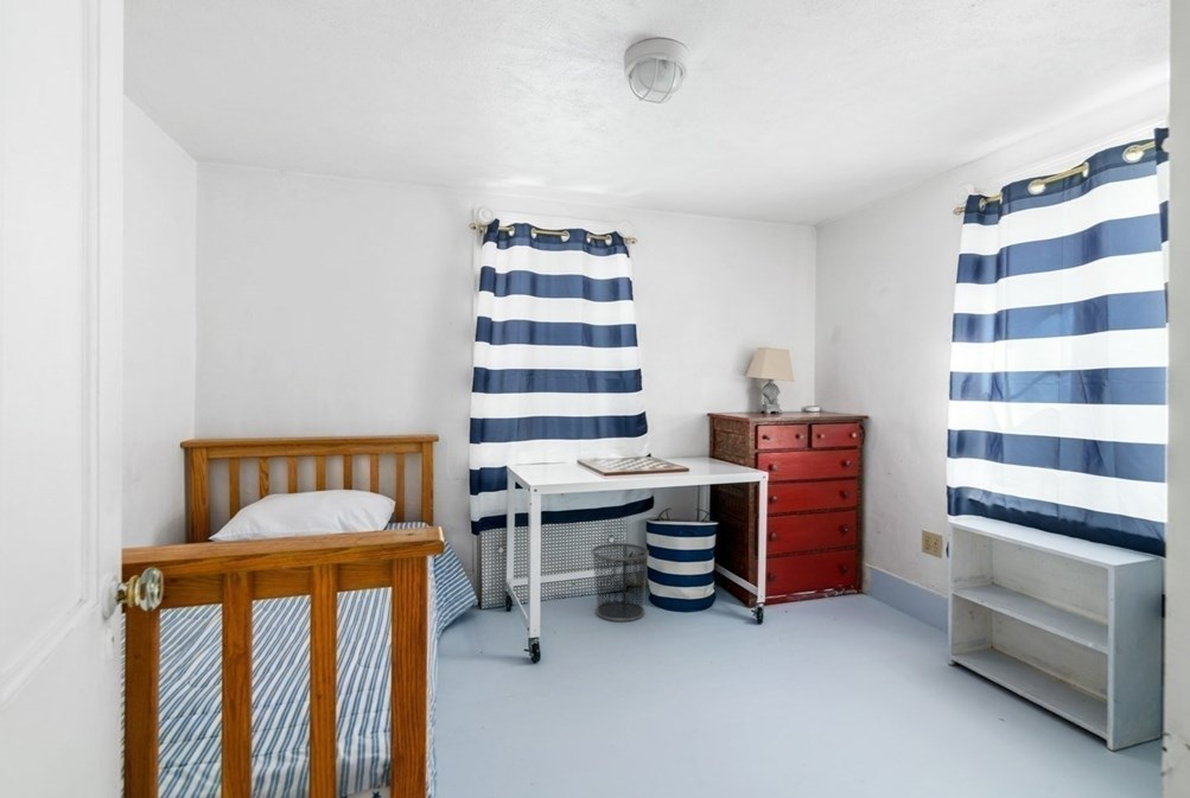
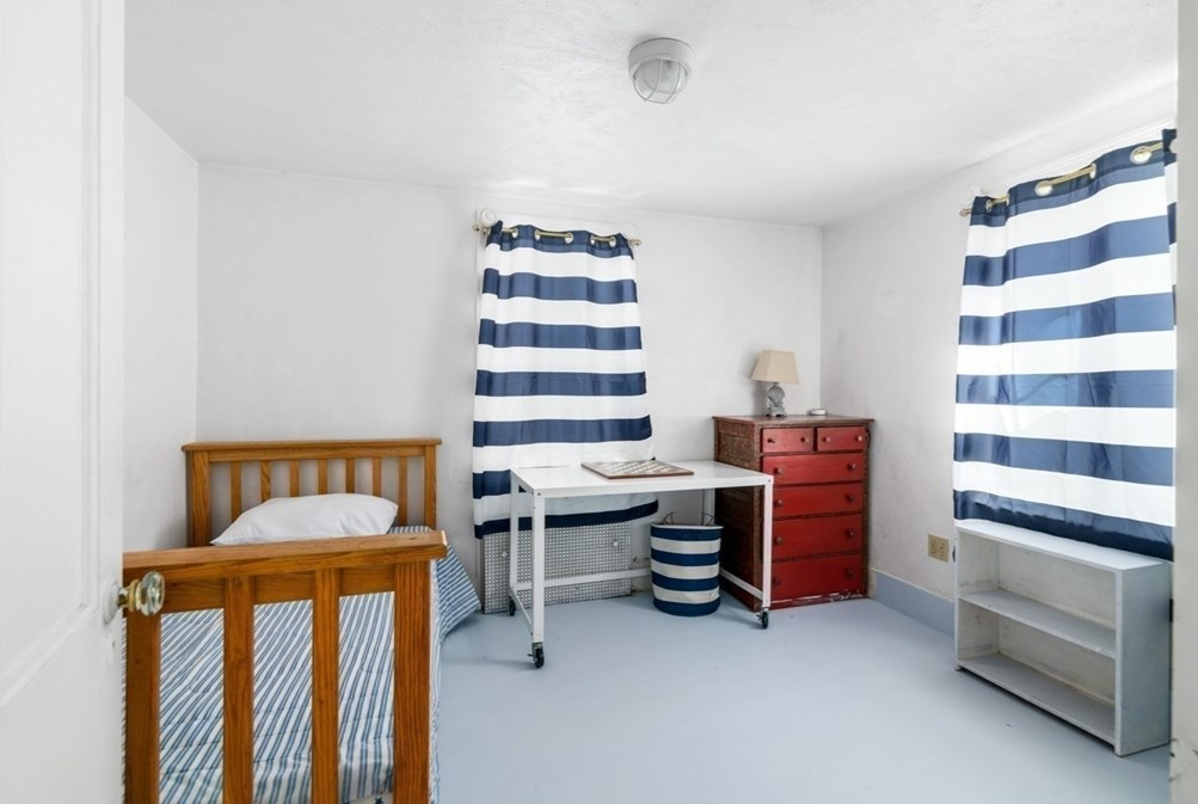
- waste bin (619, 581)
